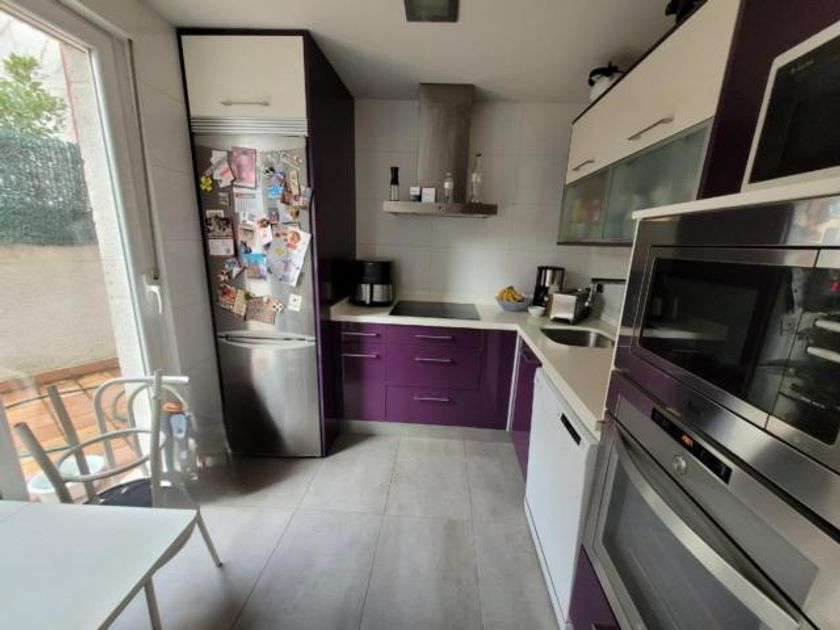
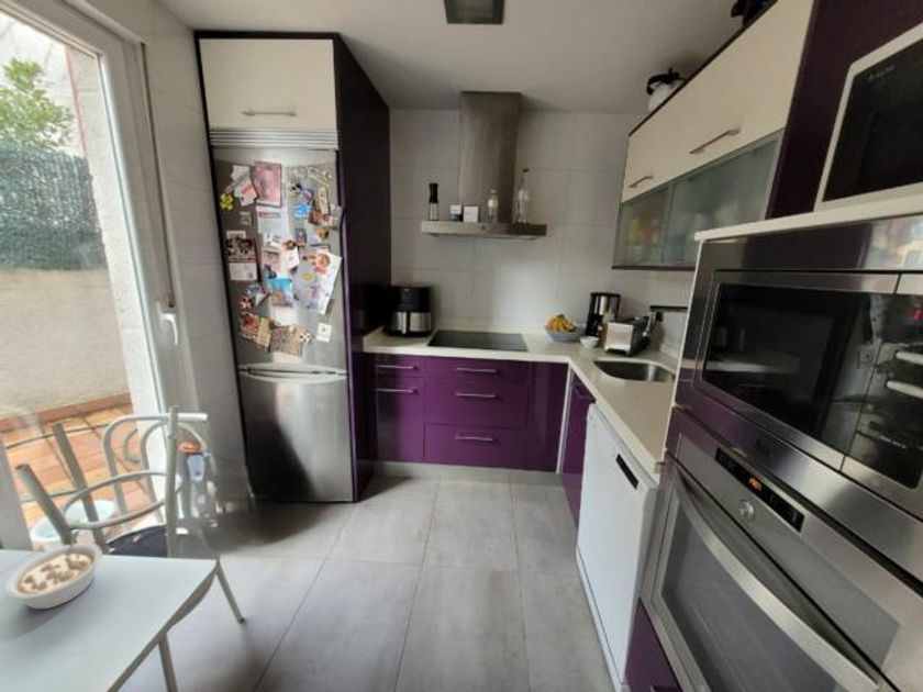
+ legume (57, 574)
